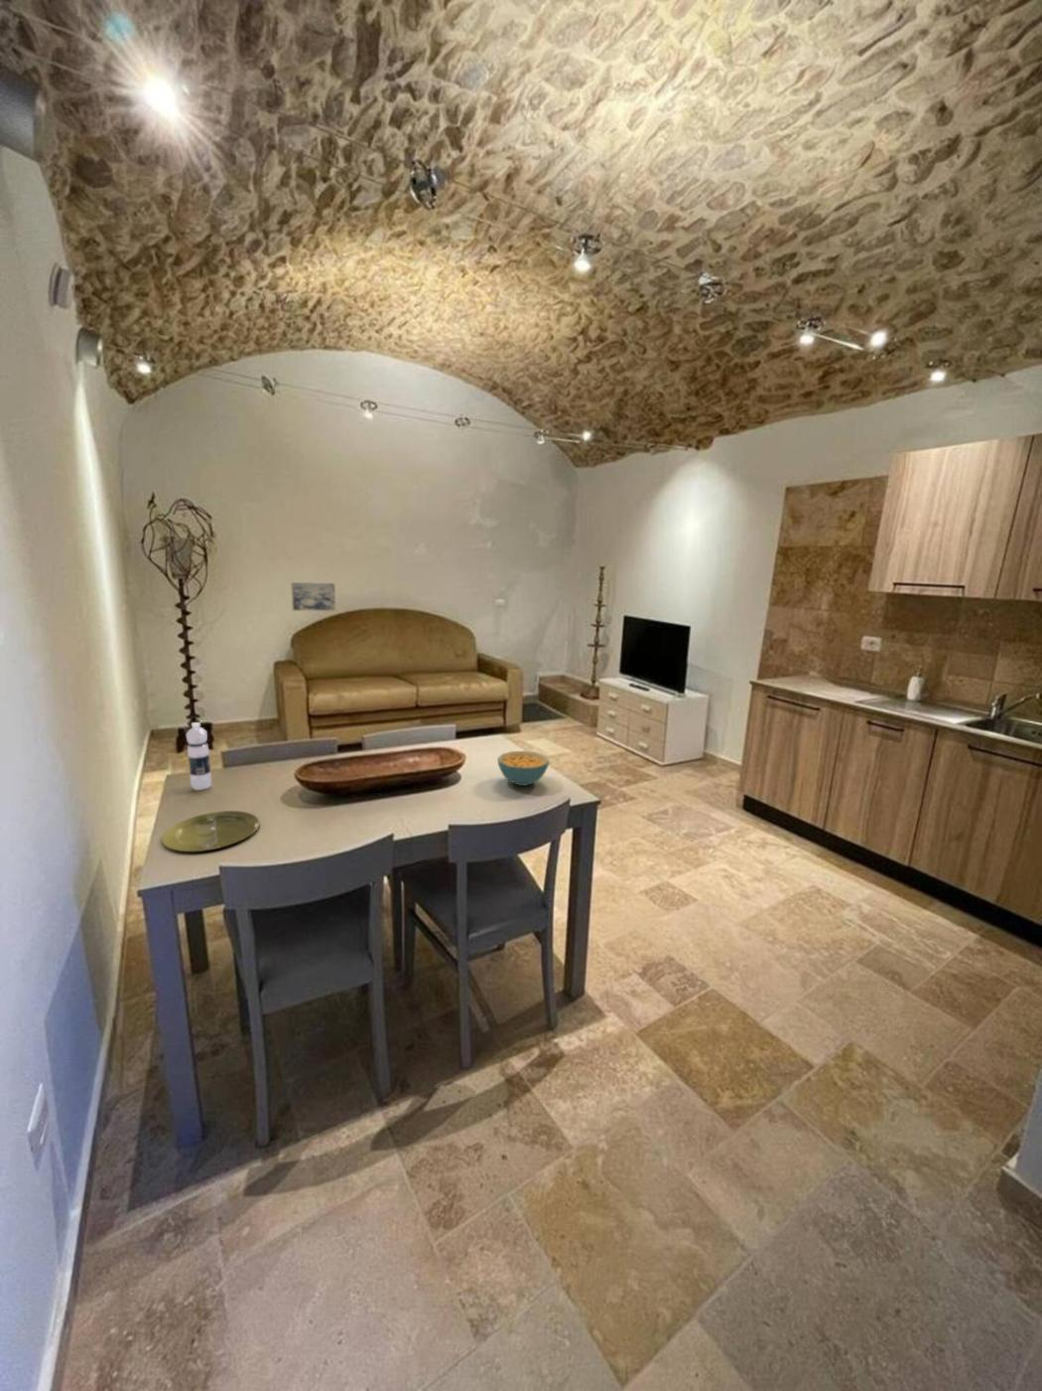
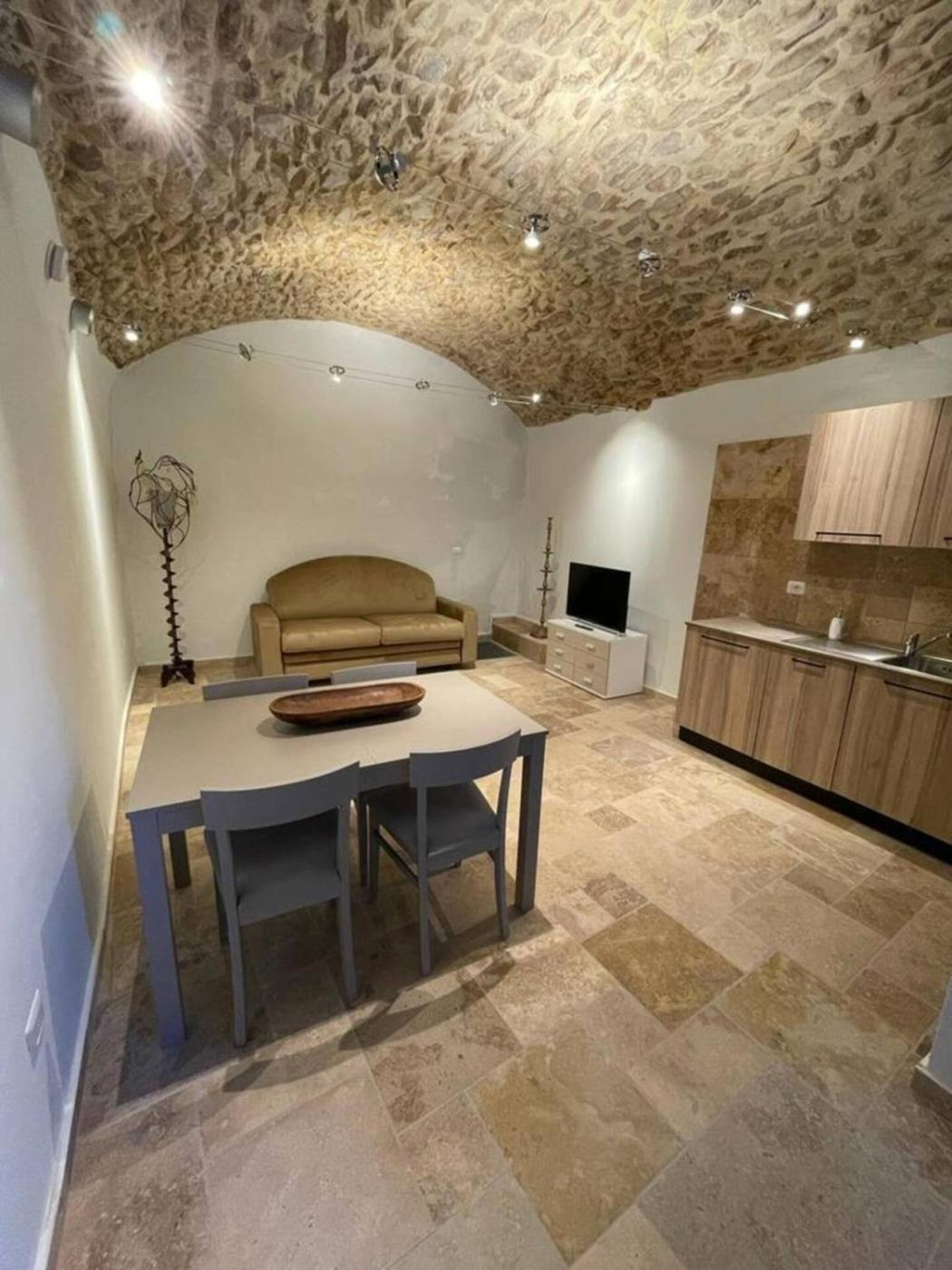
- water bottle (198, 755)
- cereal bowl (522, 771)
- plate (212, 829)
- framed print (314, 596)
